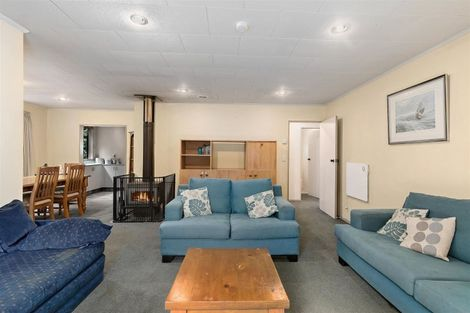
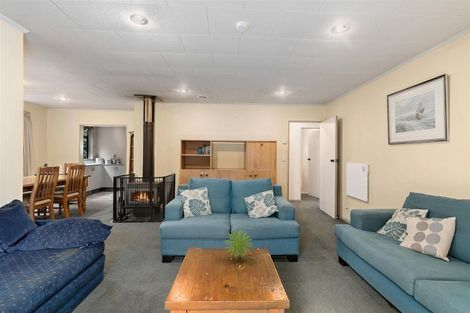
+ plant (238, 243)
